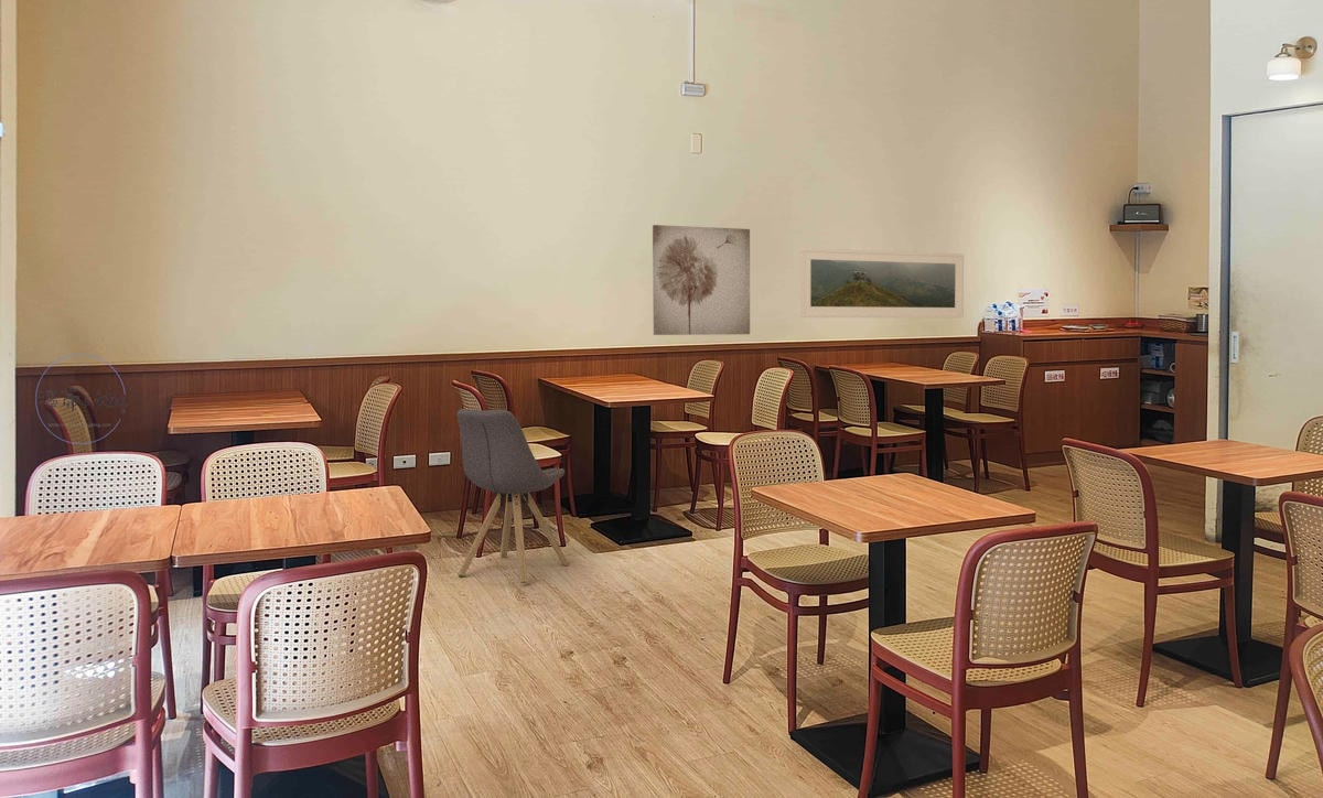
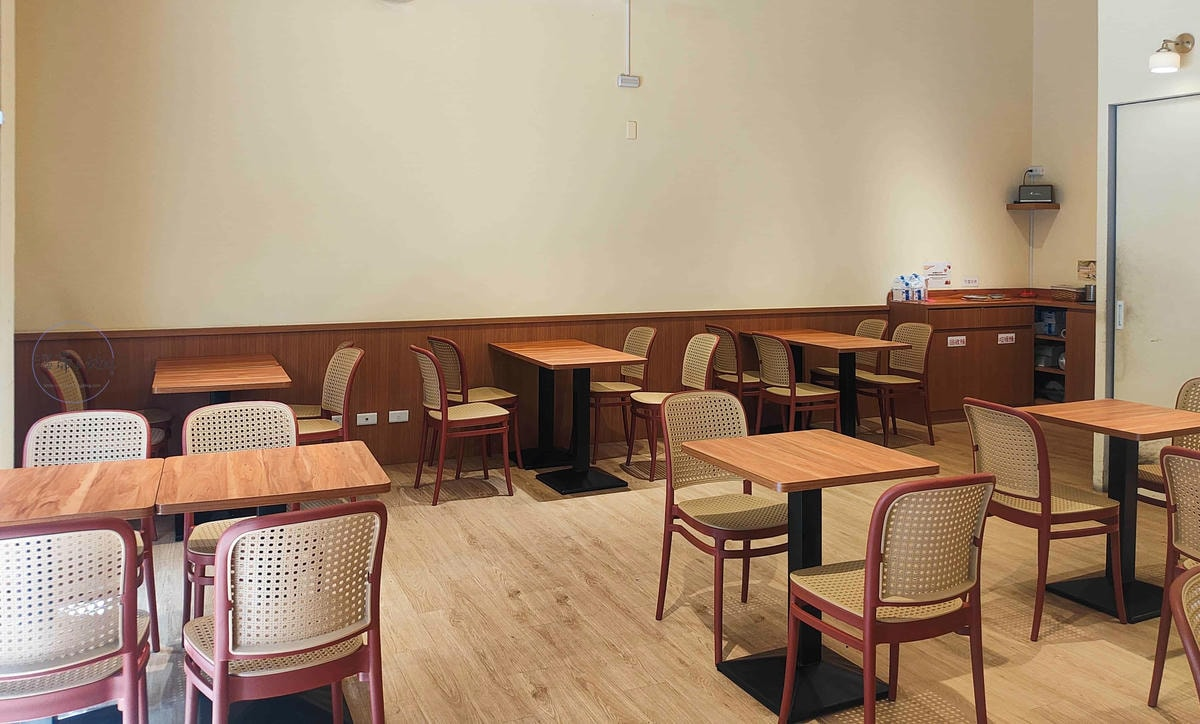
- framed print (884, 284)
- wall art (702, 281)
- chair (512, 488)
